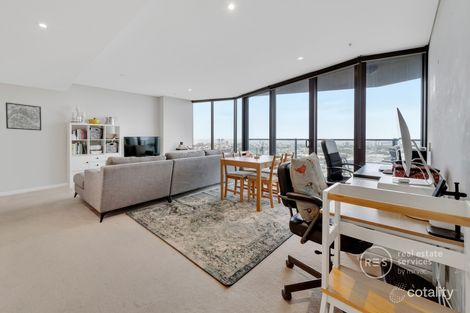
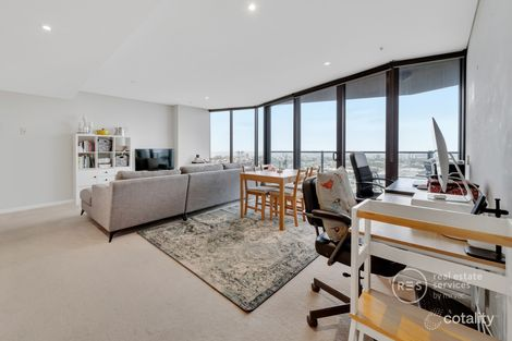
- wall art (24, 117)
